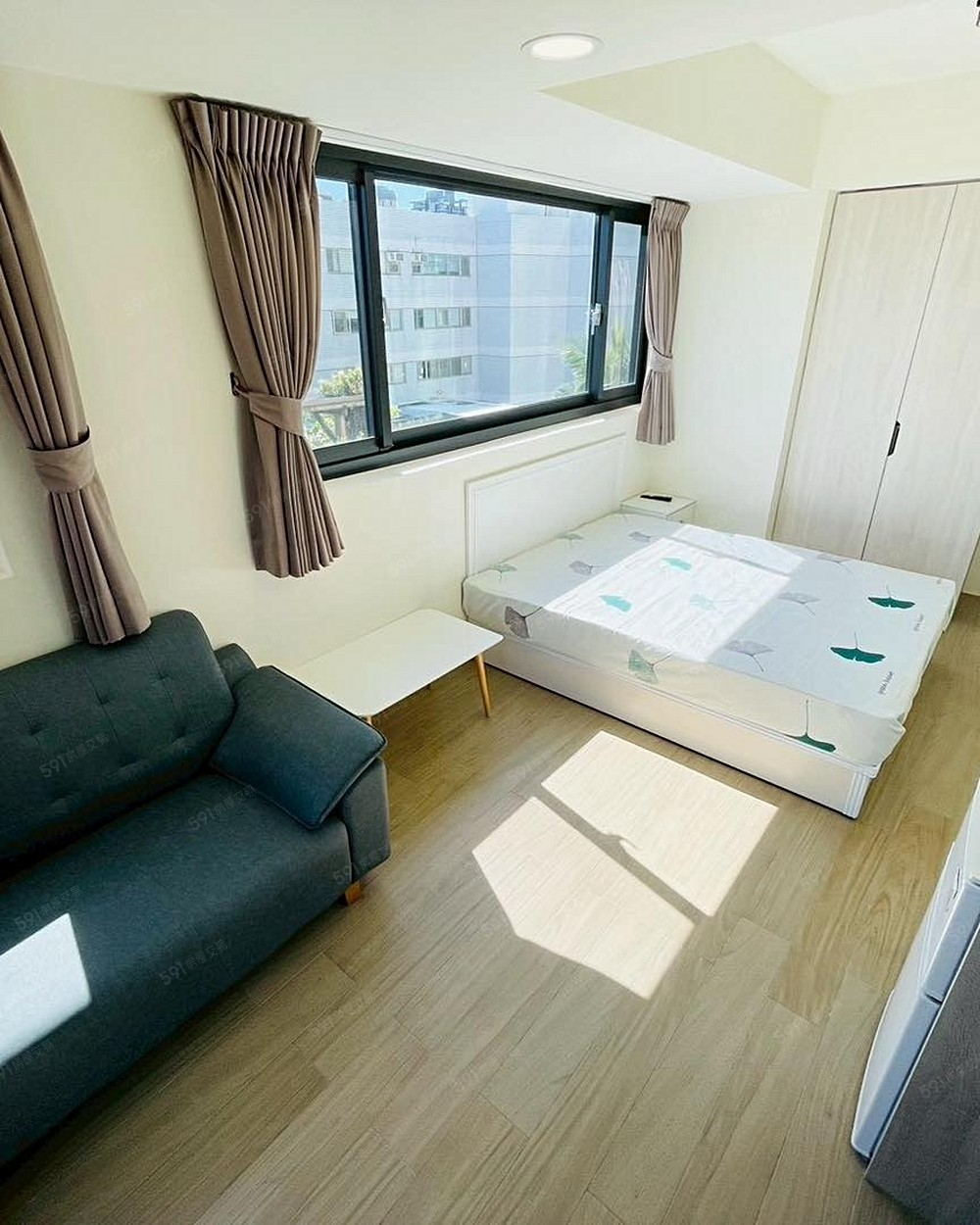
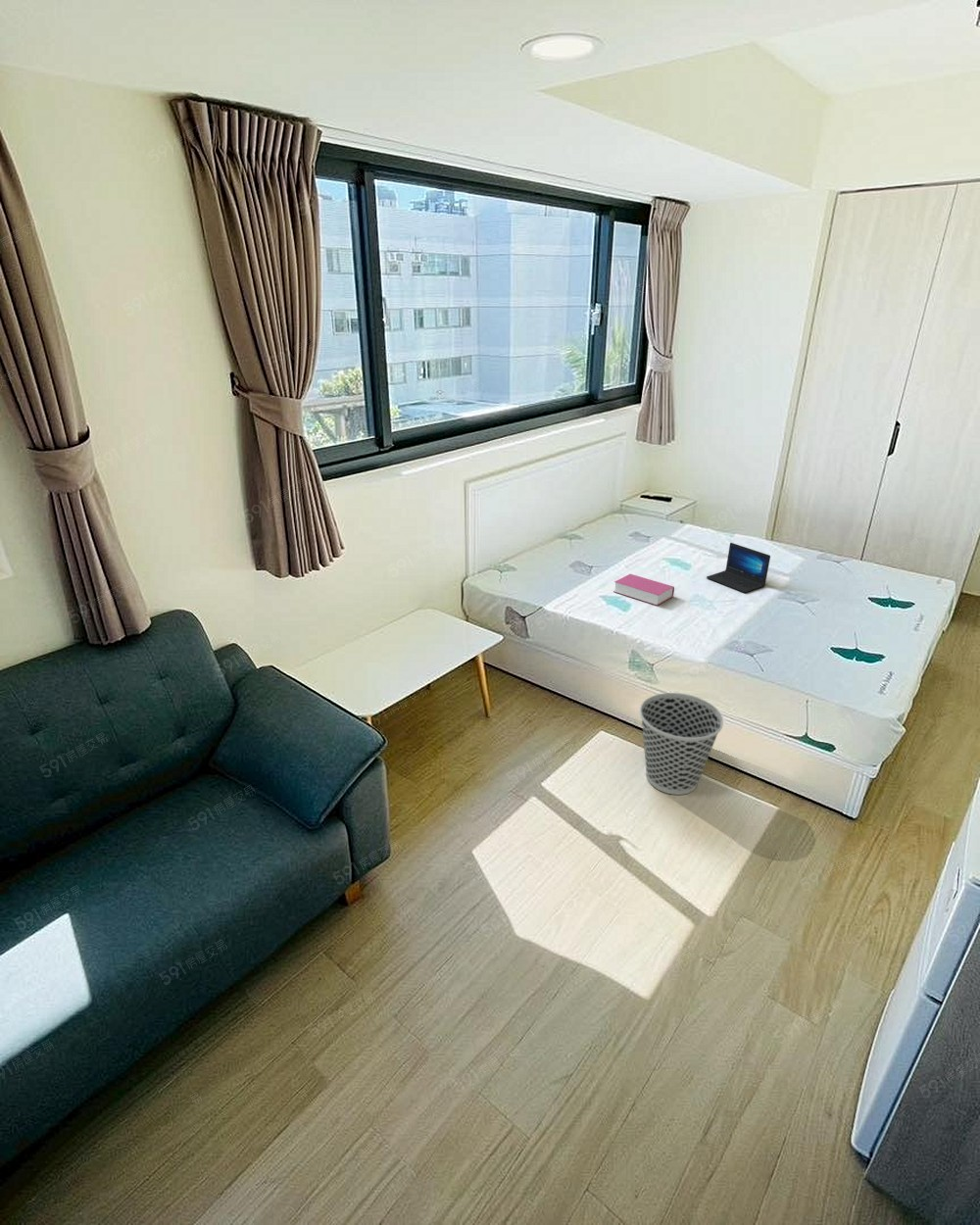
+ laptop (737, 566)
+ wastebasket (676, 747)
+ book (643, 588)
